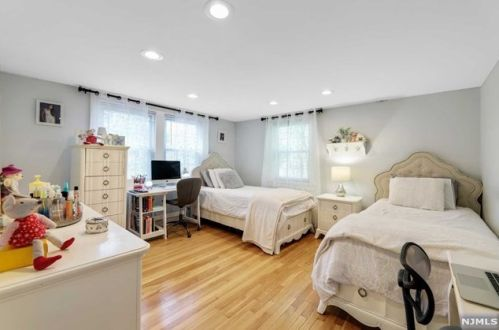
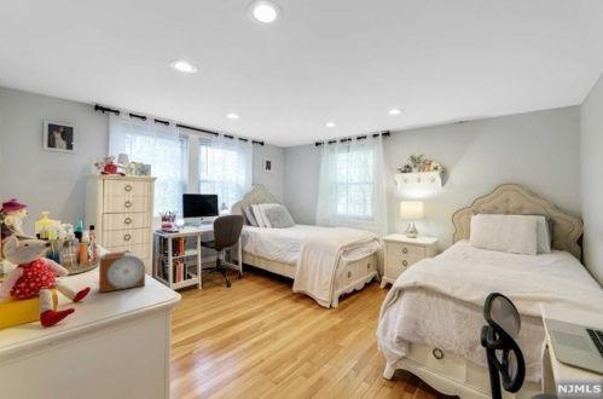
+ alarm clock (122, 268)
